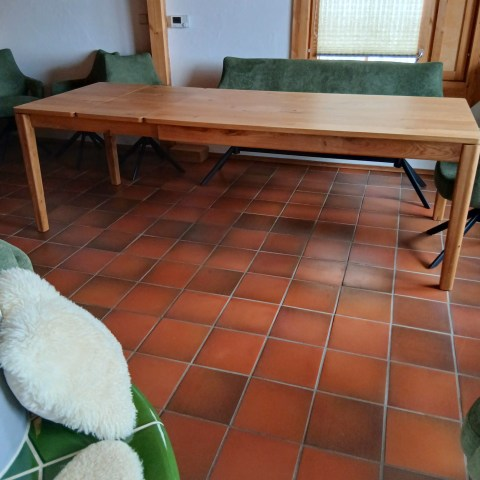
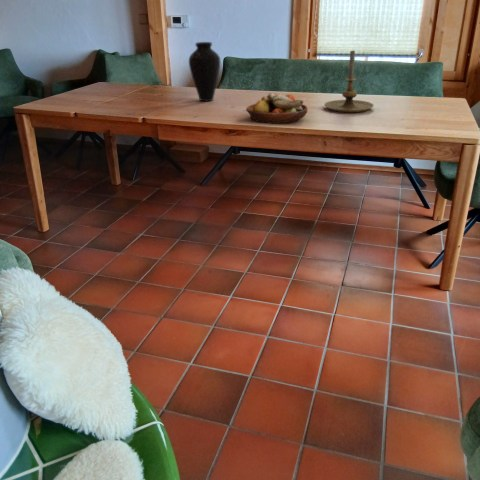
+ candle holder (350, 79)
+ vase (205, 72)
+ fruit bowl (277, 105)
